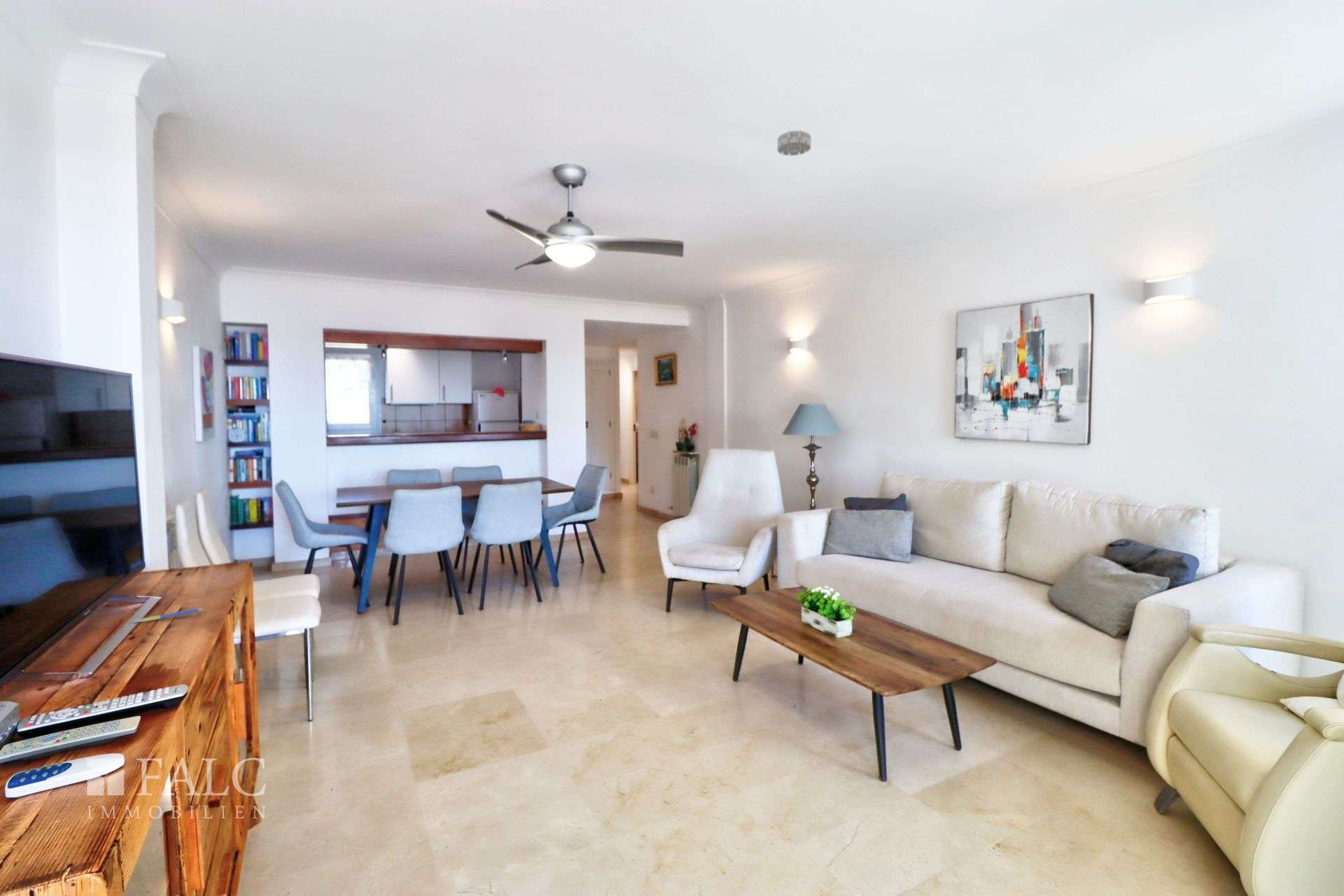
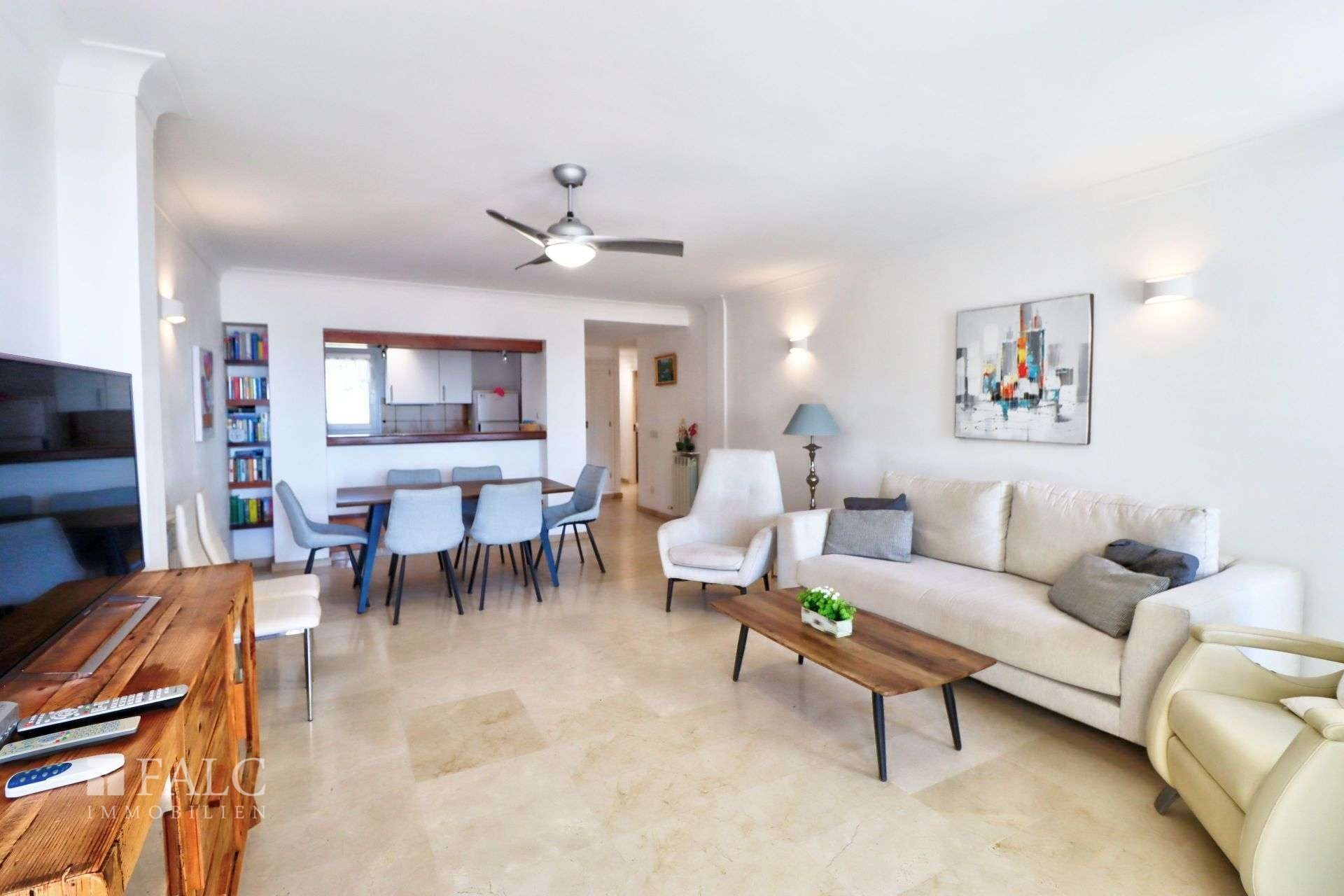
- smoke detector (794, 142)
- pen (169, 615)
